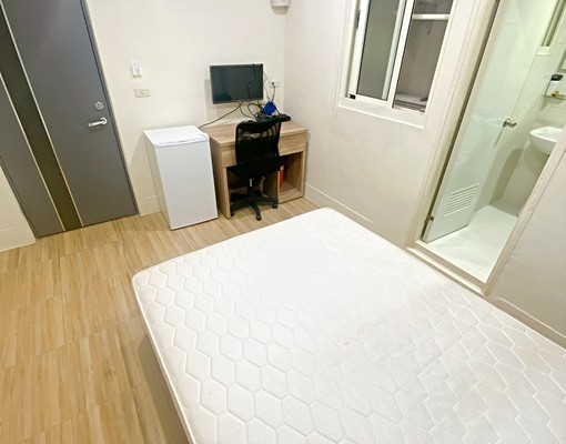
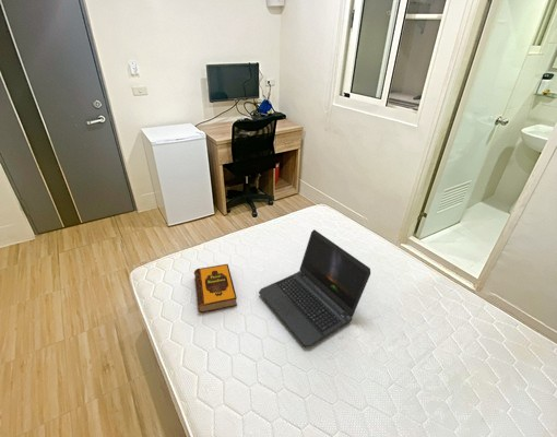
+ hardback book (214, 286)
+ laptop computer (309, 283)
